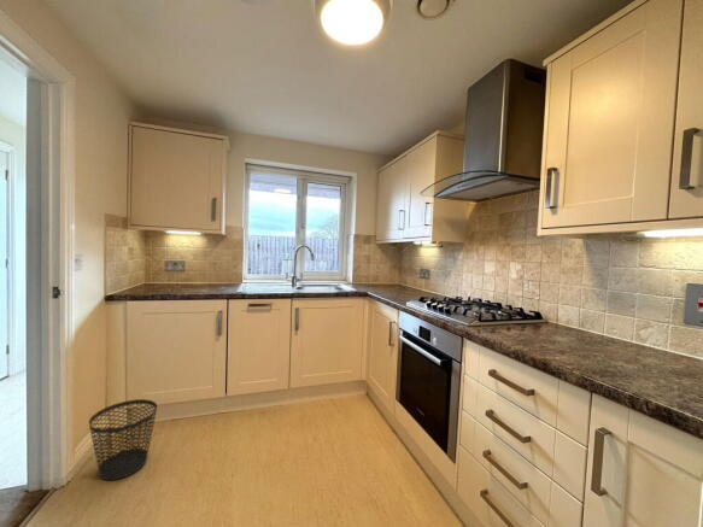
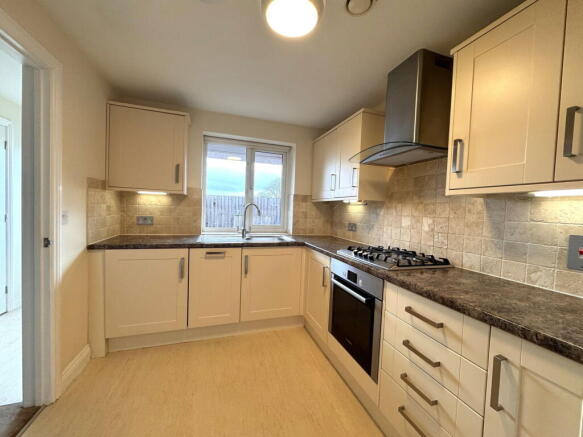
- wastebasket (124, 440)
